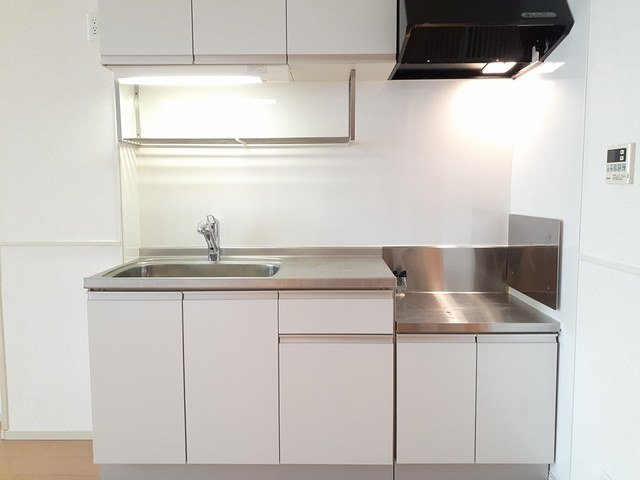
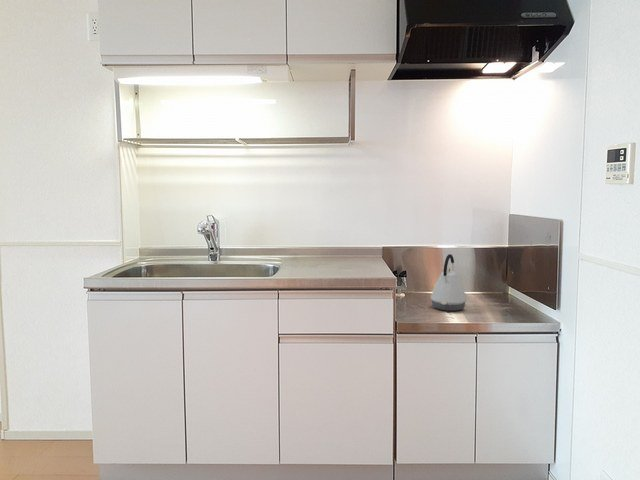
+ kettle (449, 281)
